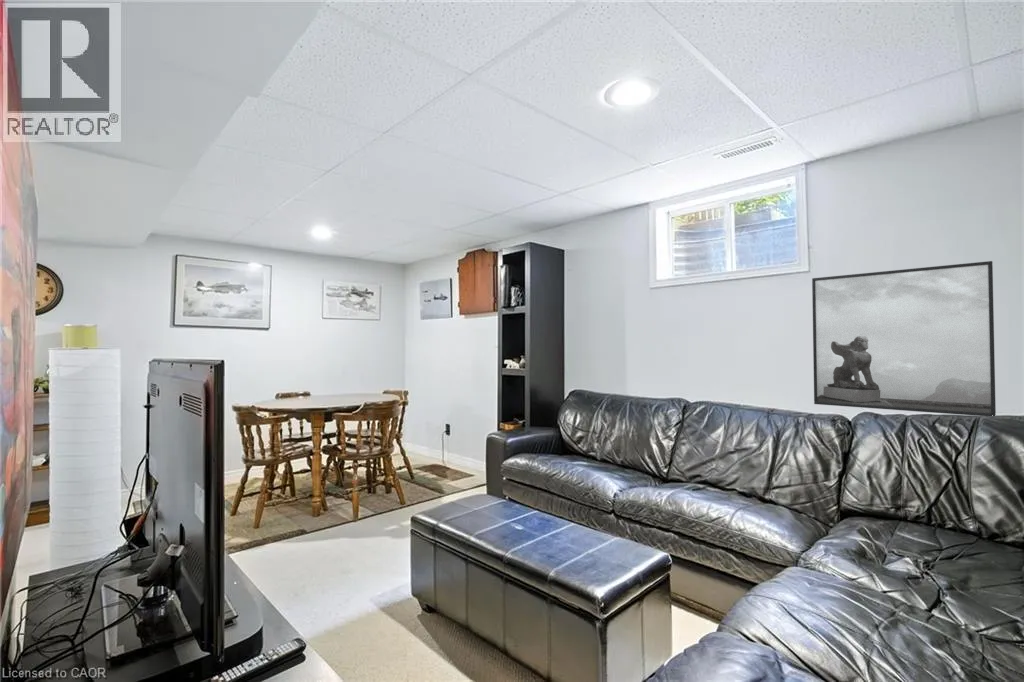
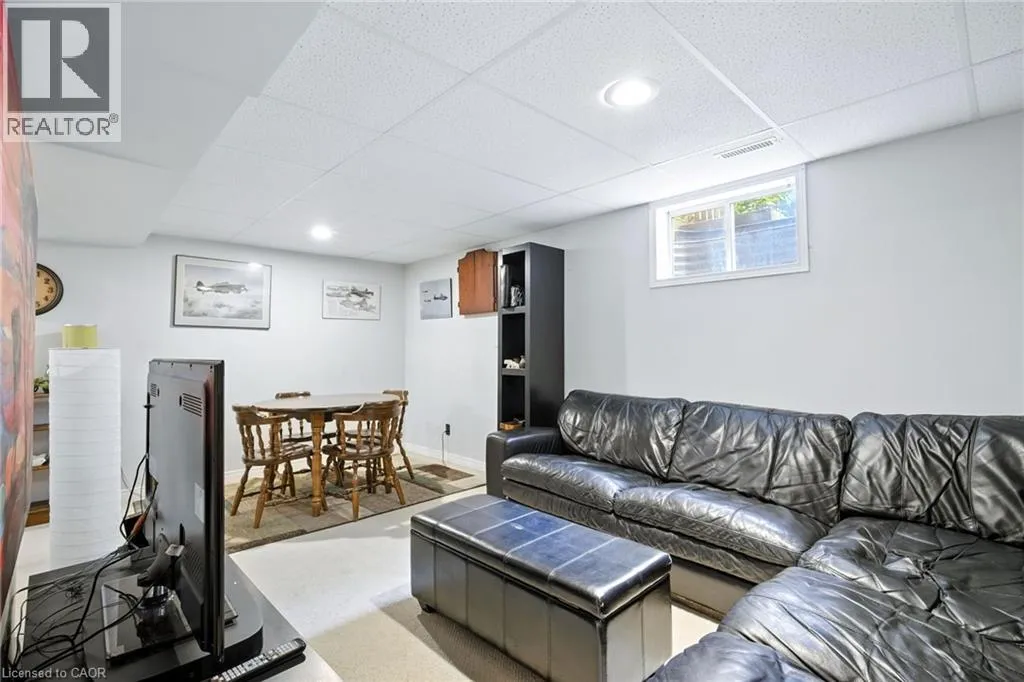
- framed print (894, 340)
